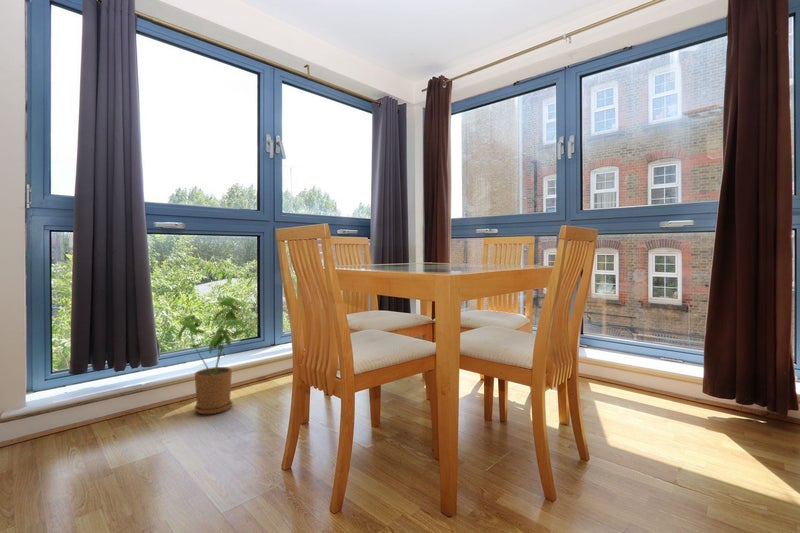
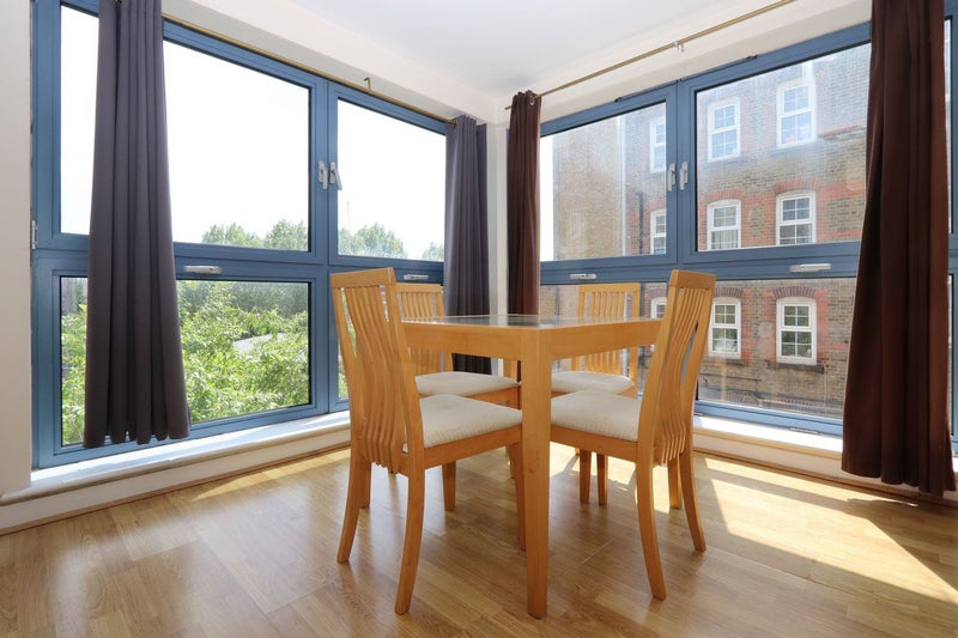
- house plant (218, 353)
